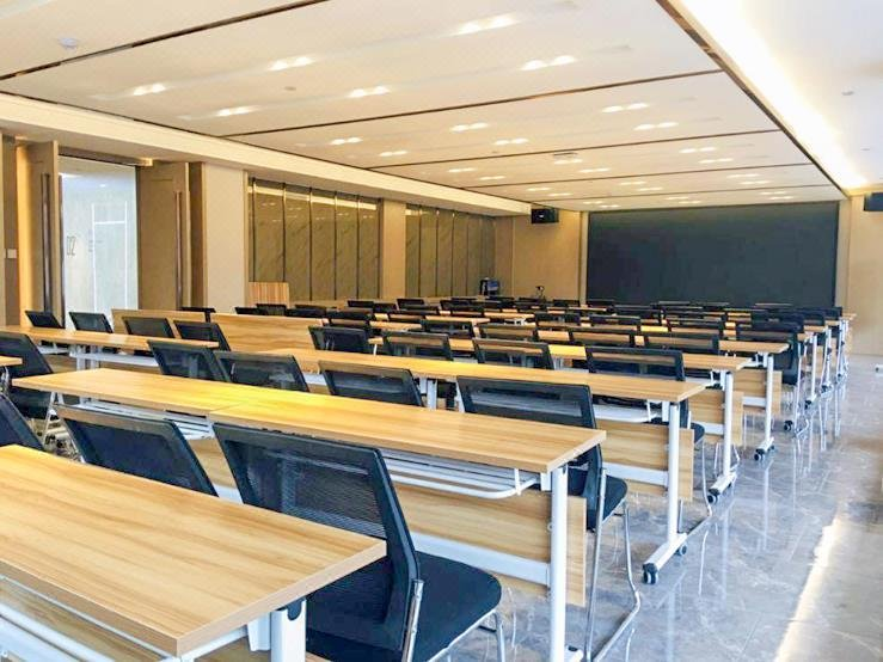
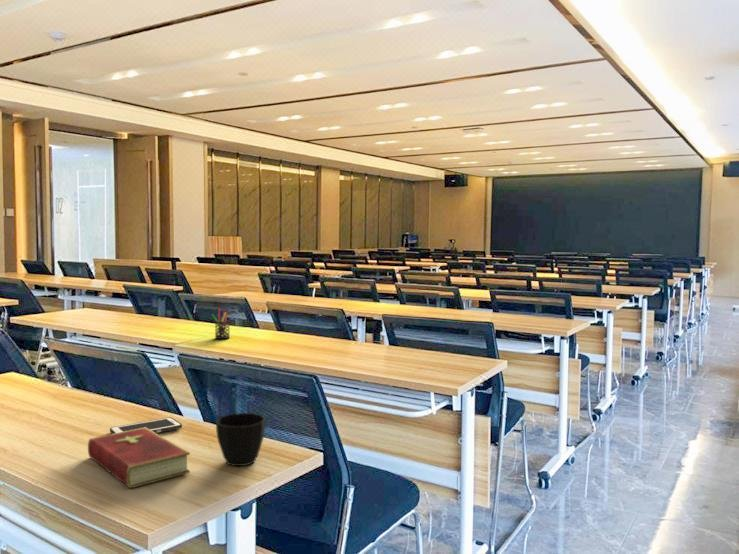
+ cell phone (146, 427)
+ pen holder (220, 323)
+ hardcover book (137, 454)
+ cup (243, 439)
